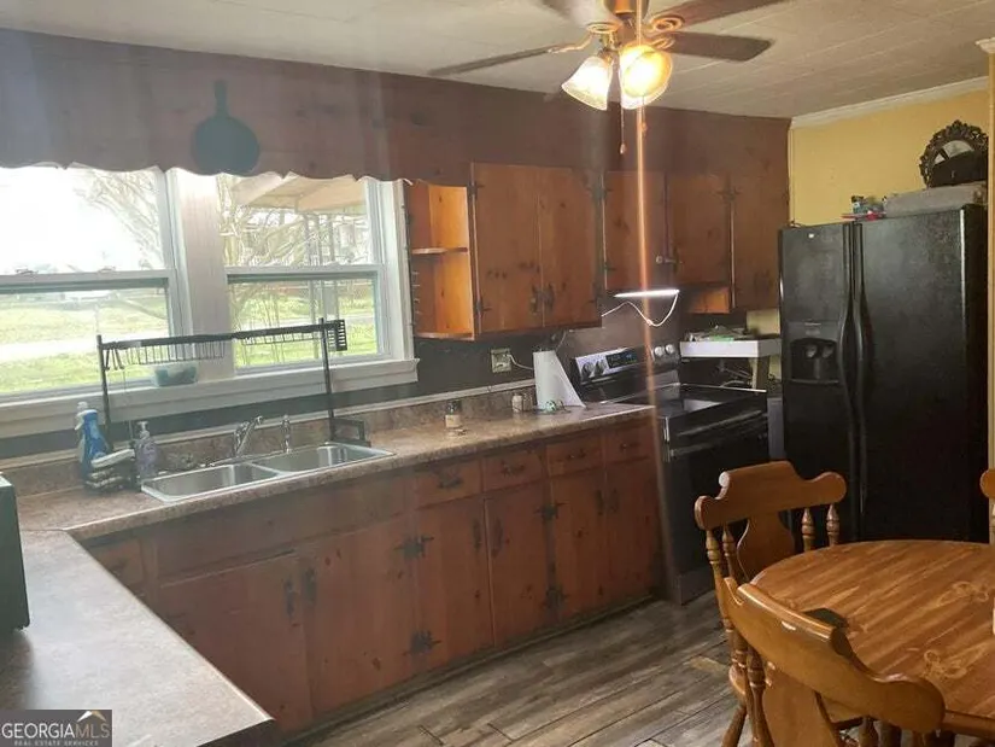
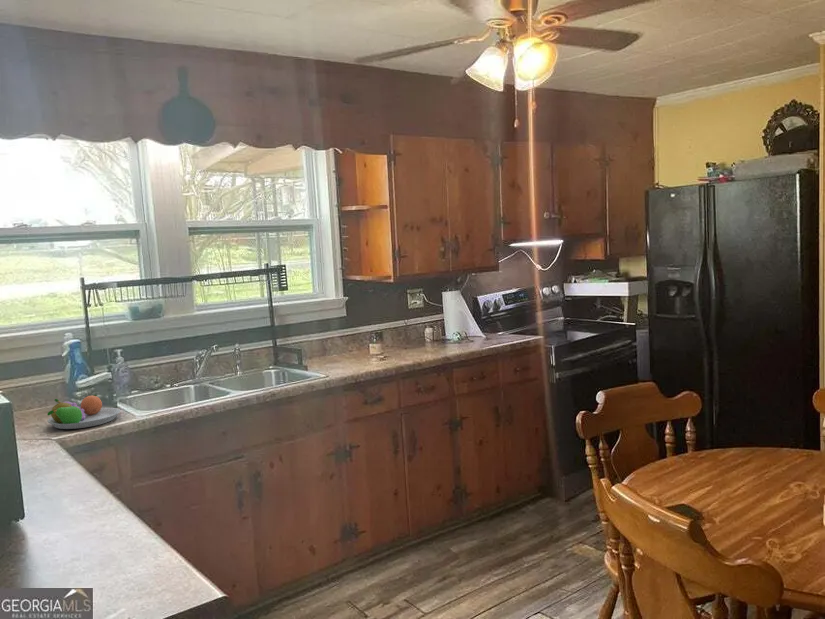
+ fruit bowl (81, 409)
